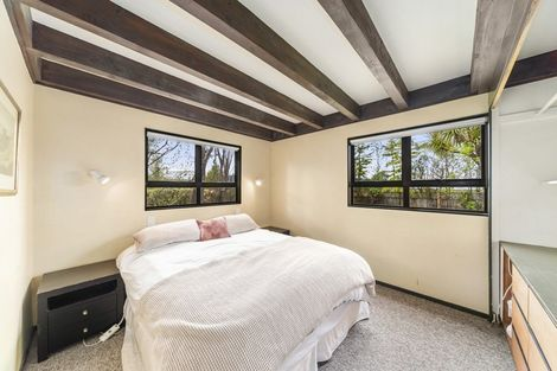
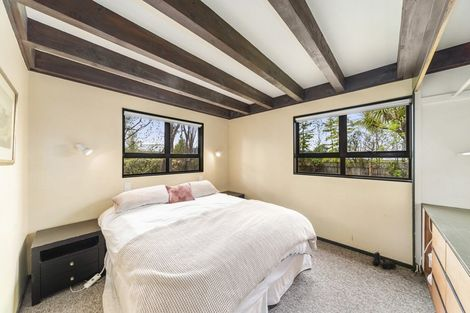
+ boots (384, 260)
